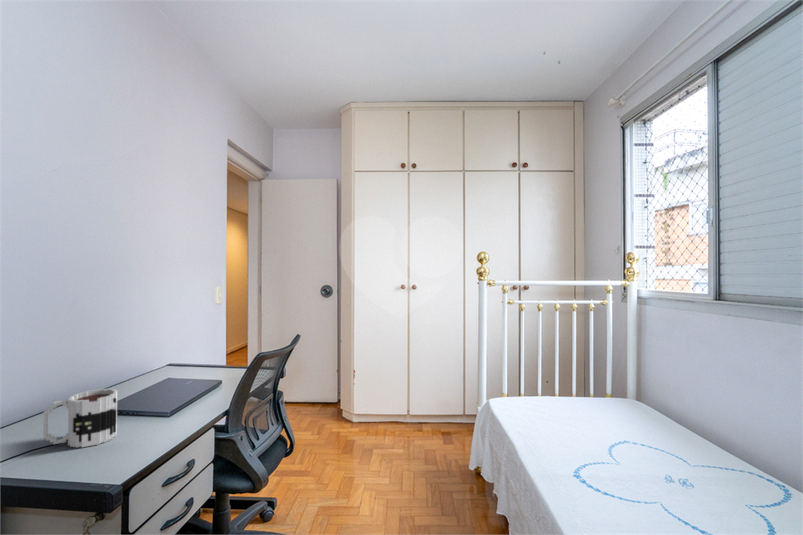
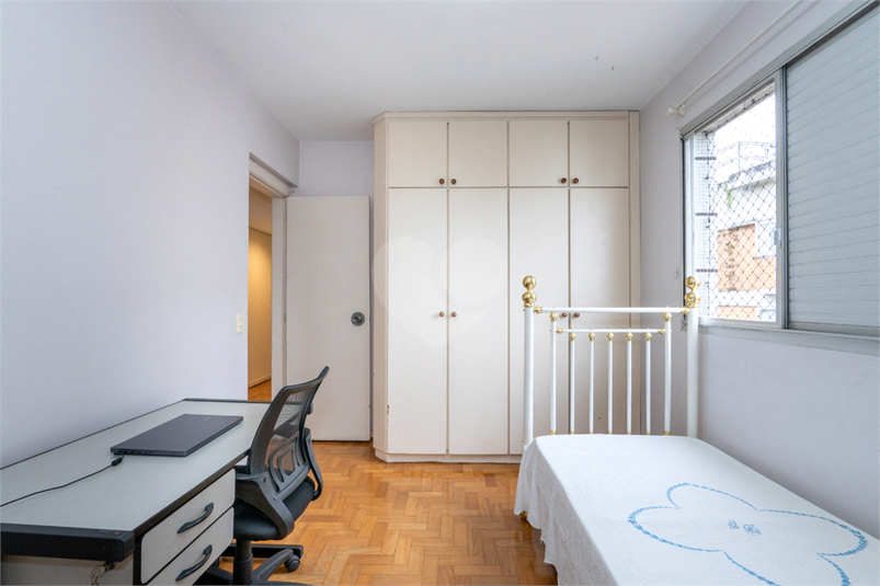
- mug (81, 418)
